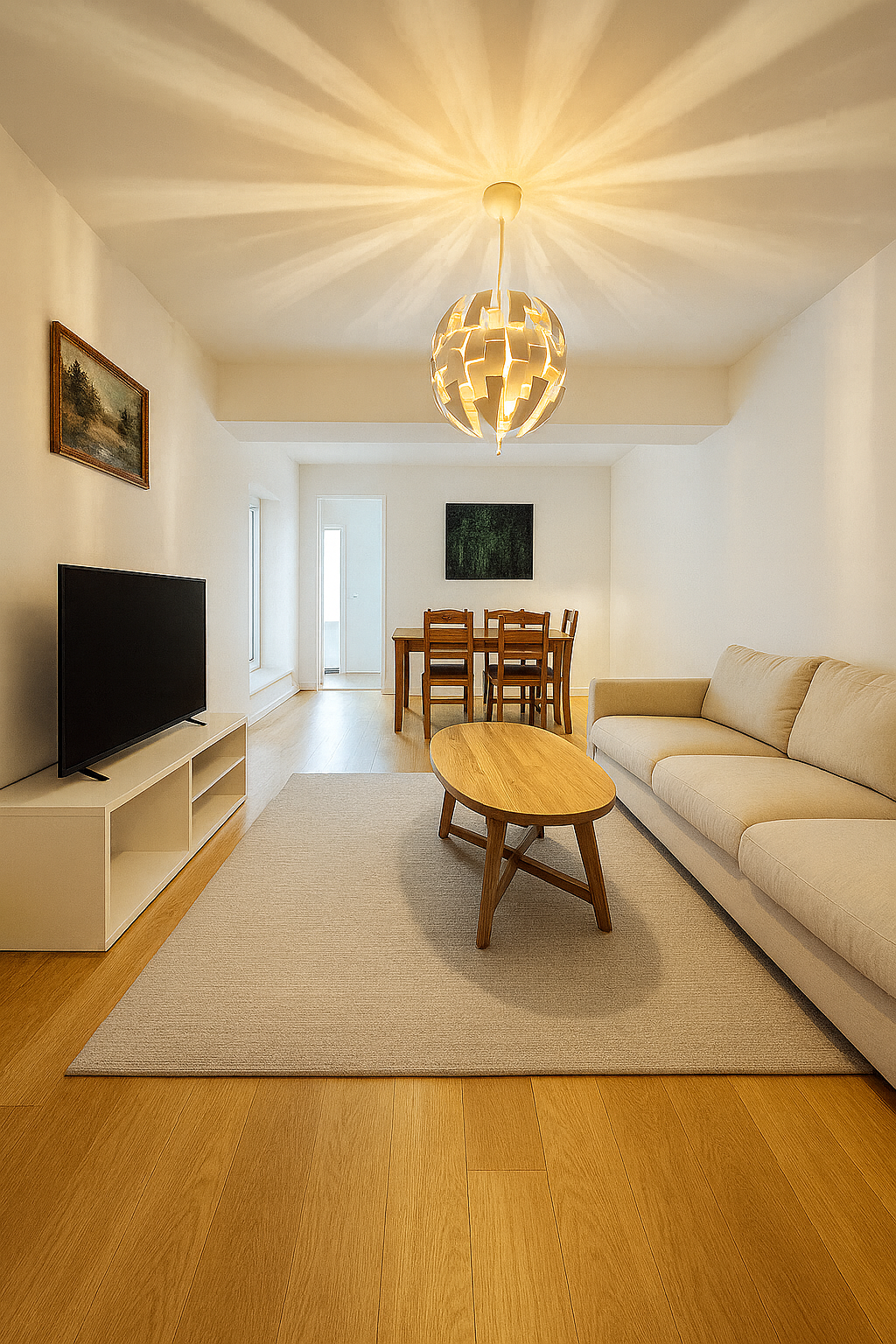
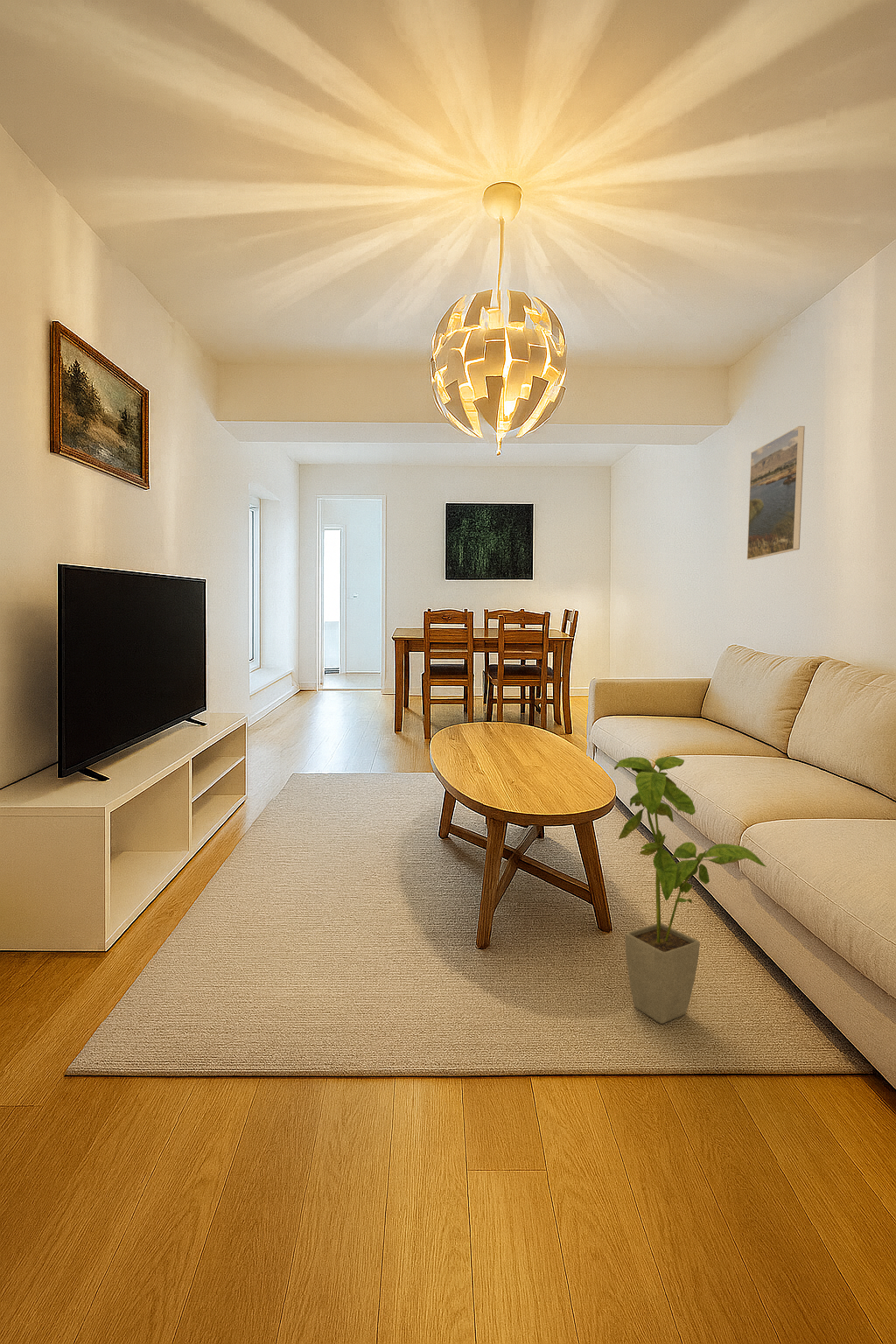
+ house plant (671, 892)
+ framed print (774, 497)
